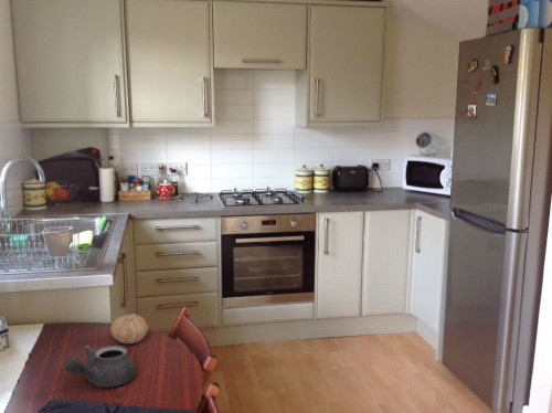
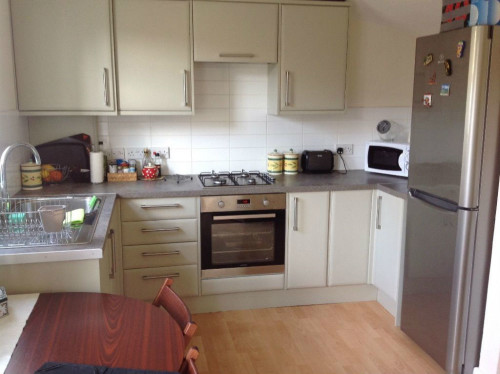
- teapot (97, 364)
- fruit (129, 329)
